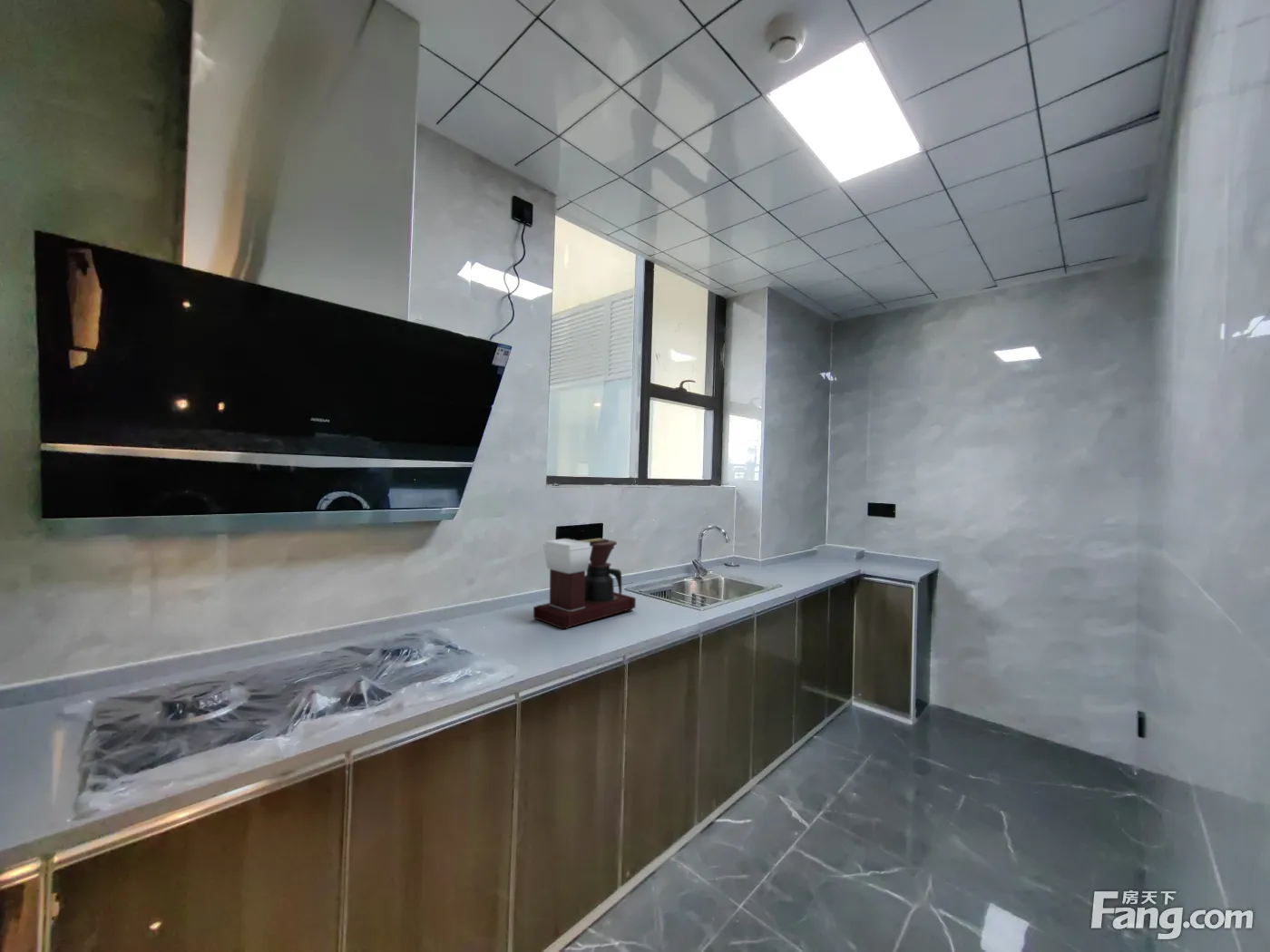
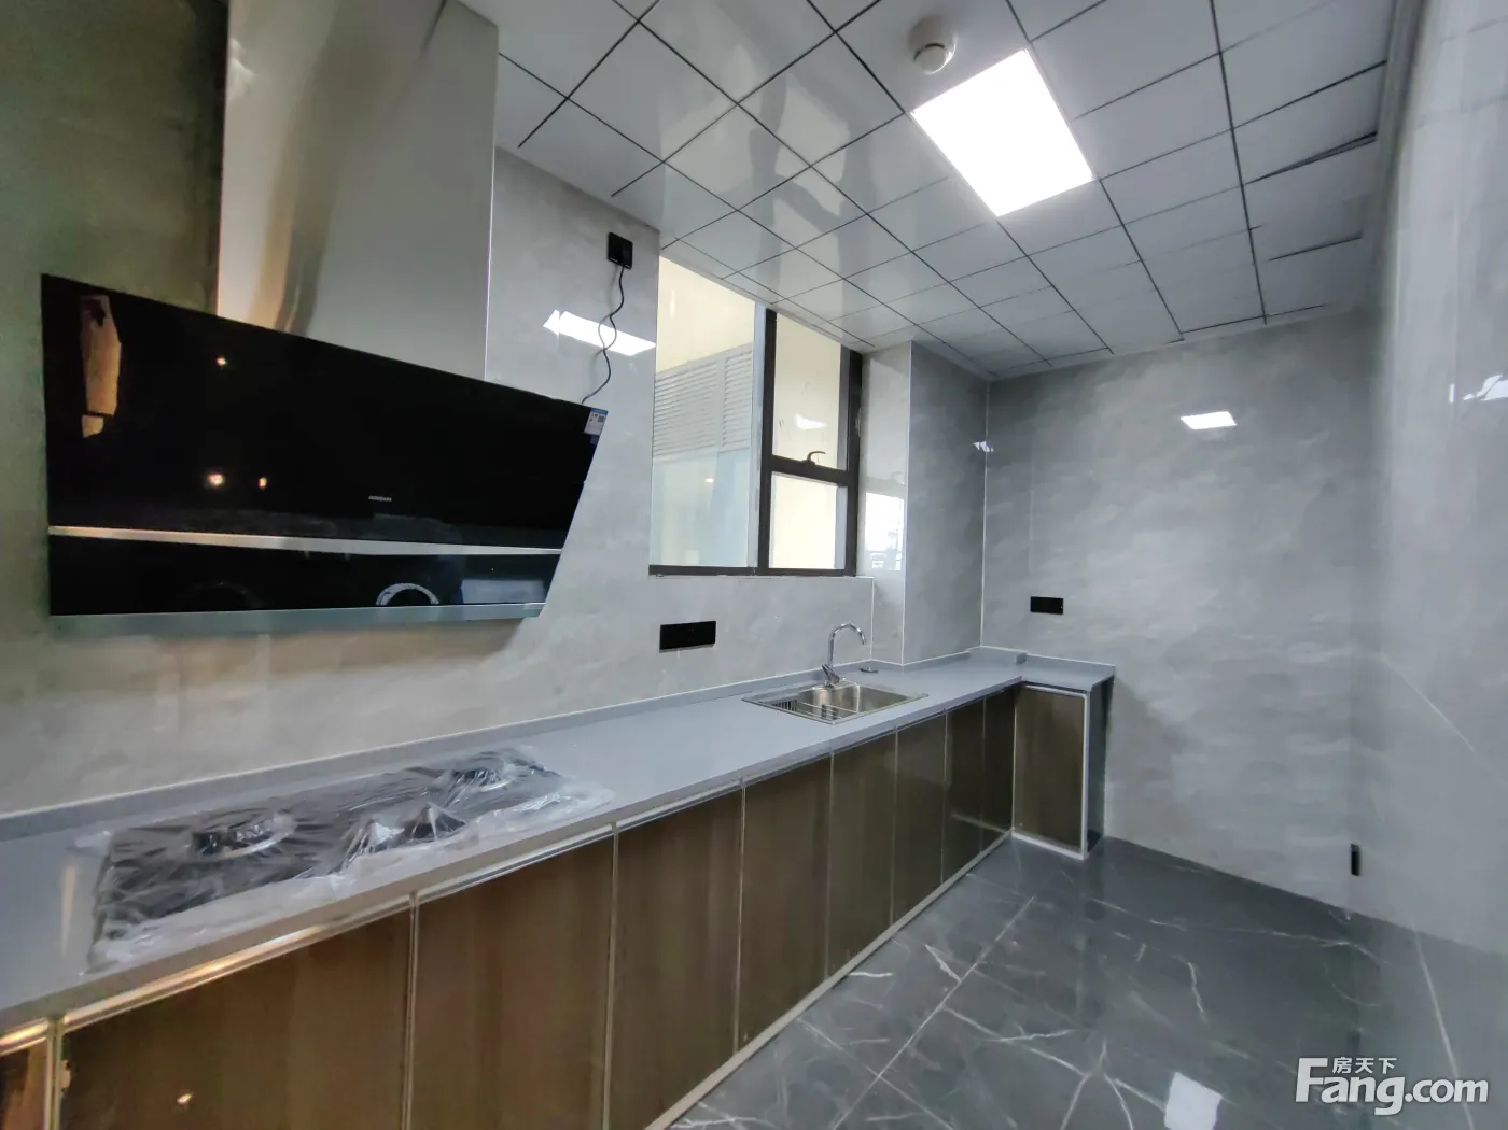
- coffee maker (587, 577)
